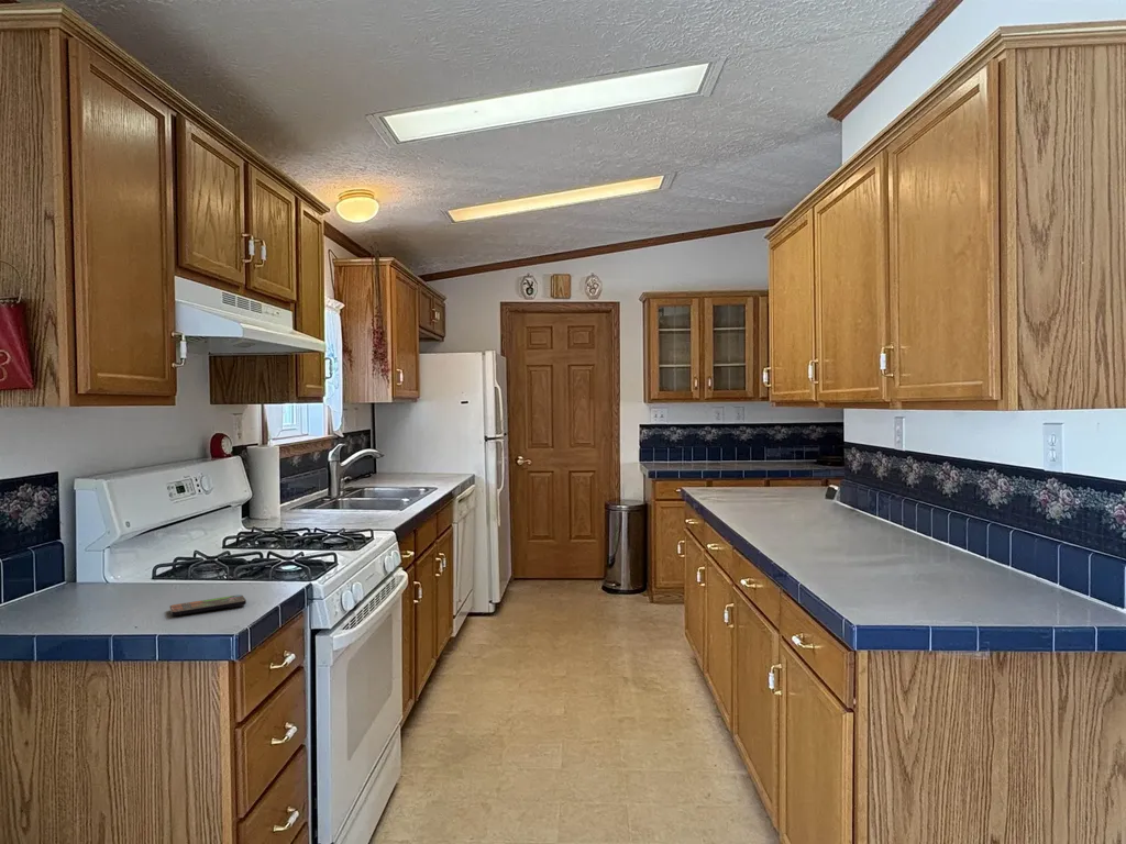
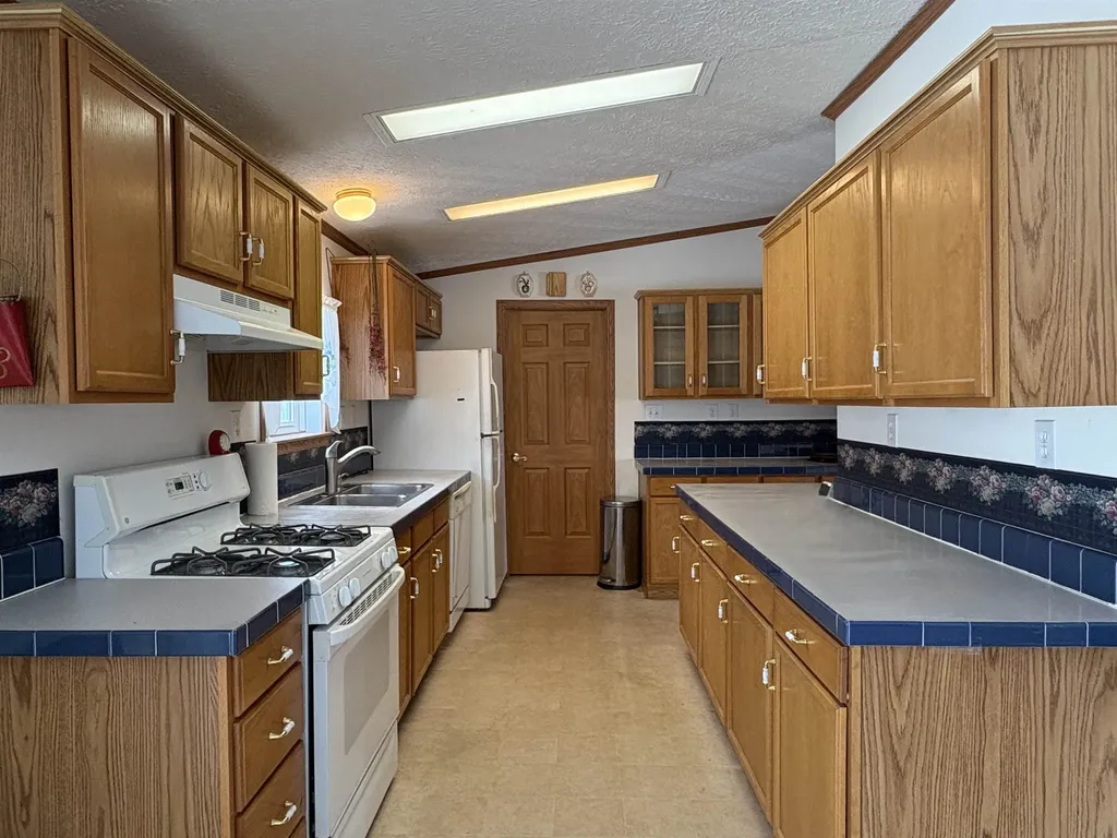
- smartphone (208, 604)
